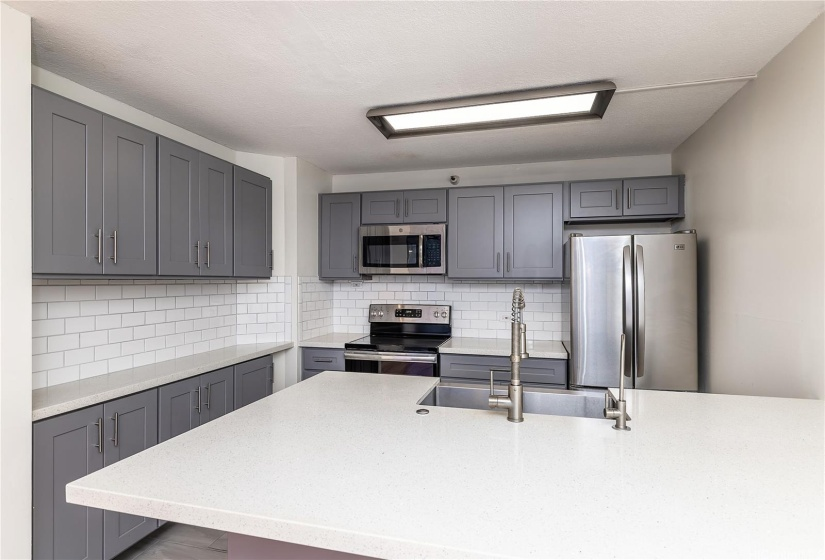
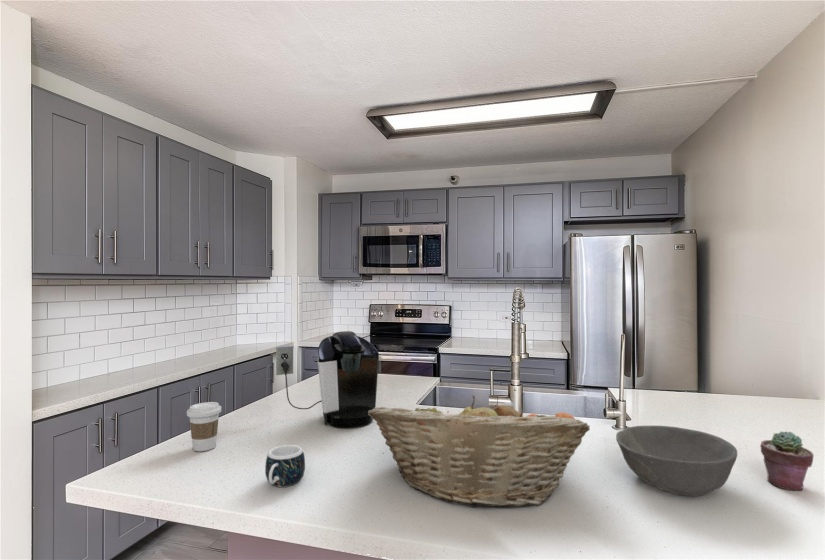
+ fruit basket (474, 436)
+ potted succulent (786, 458)
+ coffee cup (204, 426)
+ mug (282, 468)
+ coffee maker (330, 376)
+ bowl (673, 461)
